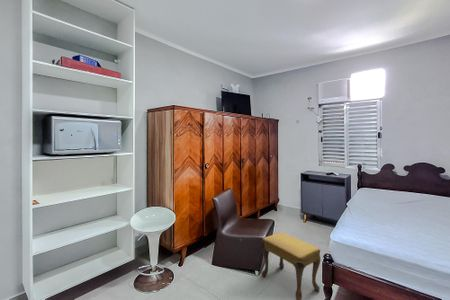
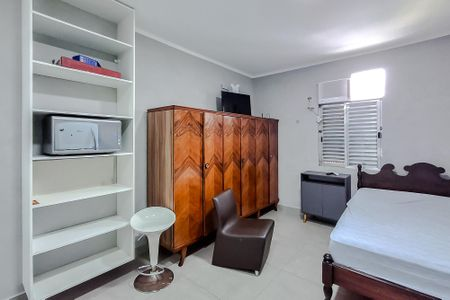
- footstool (289, 261)
